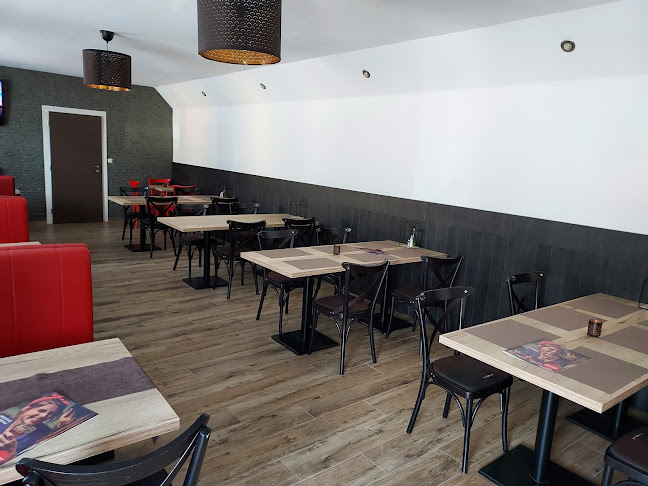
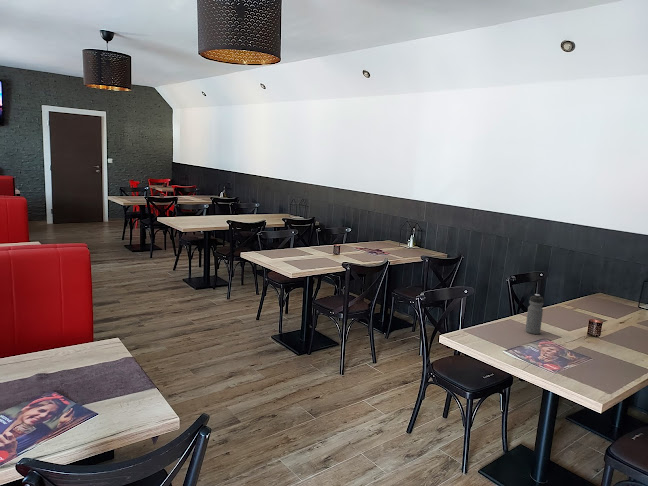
+ water bottle (534, 313)
